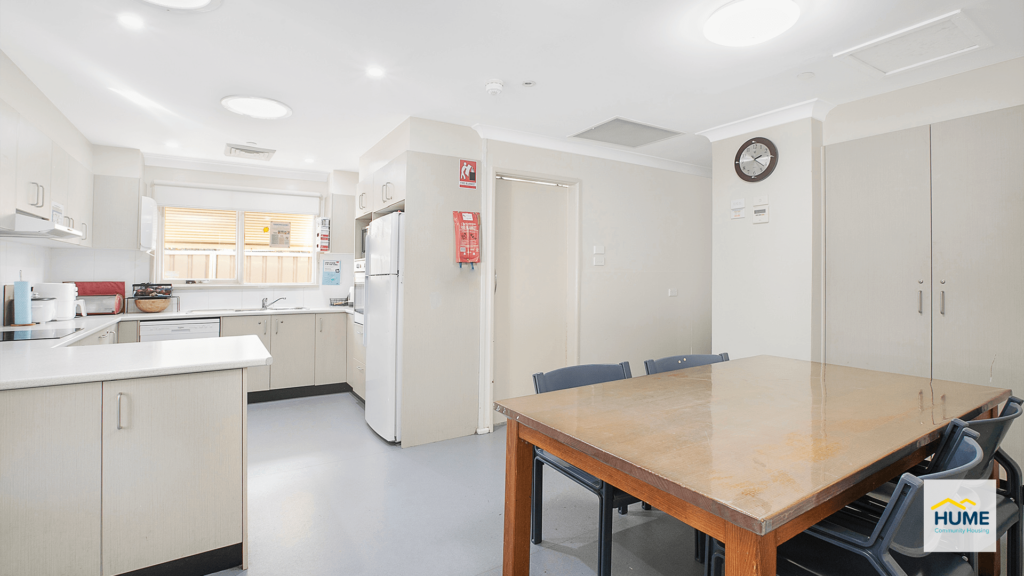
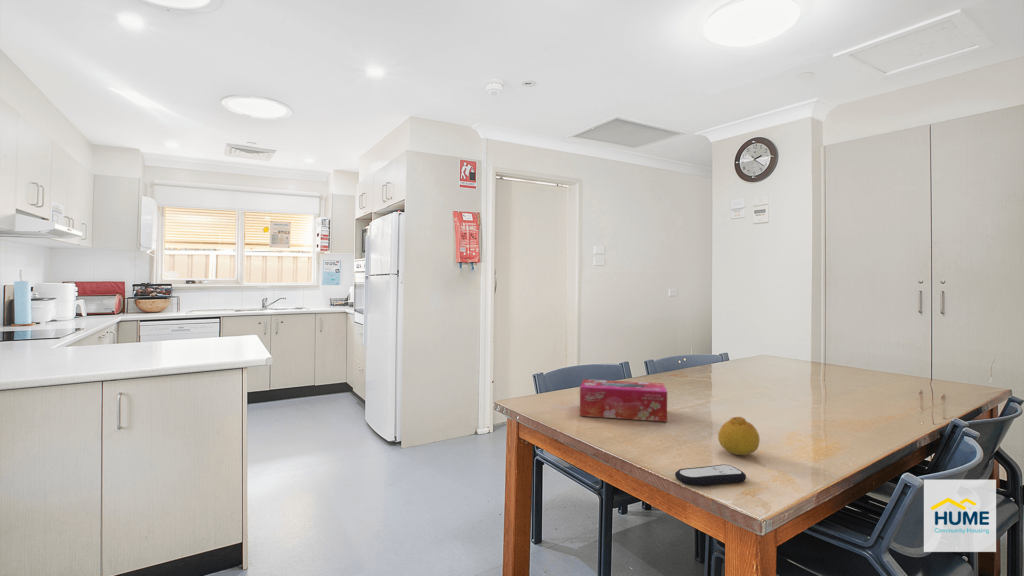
+ tissue box (622, 399)
+ fruit (738, 435)
+ remote control (709, 474)
